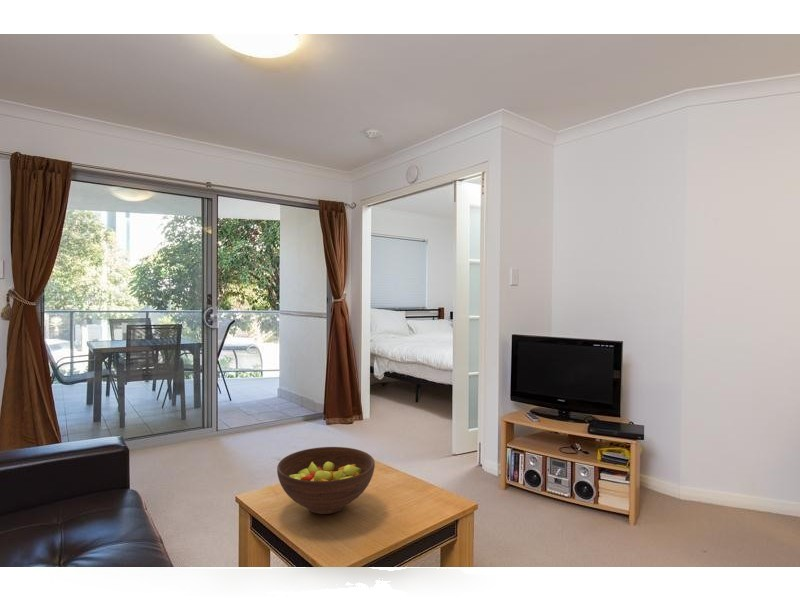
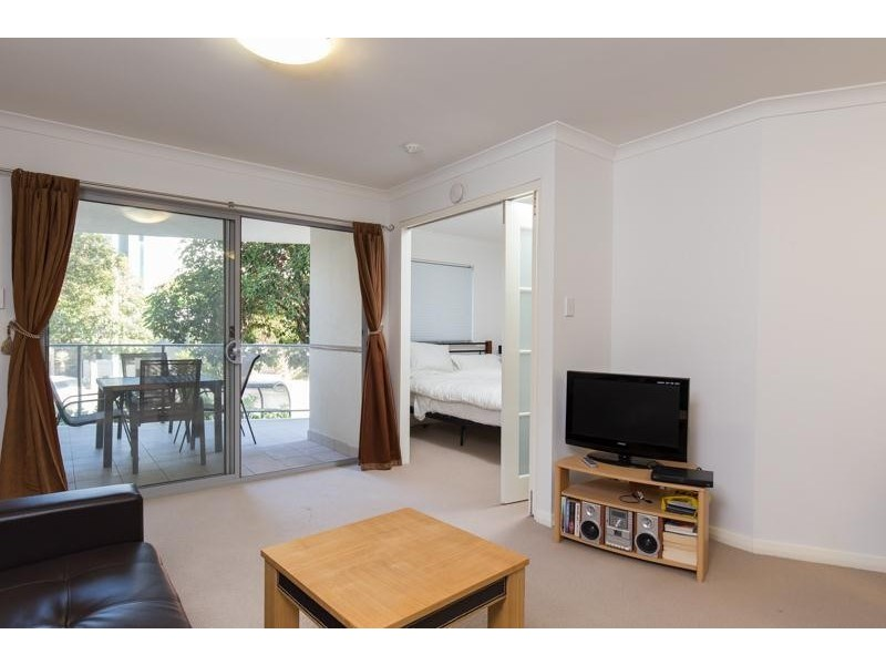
- fruit bowl (326, 484)
